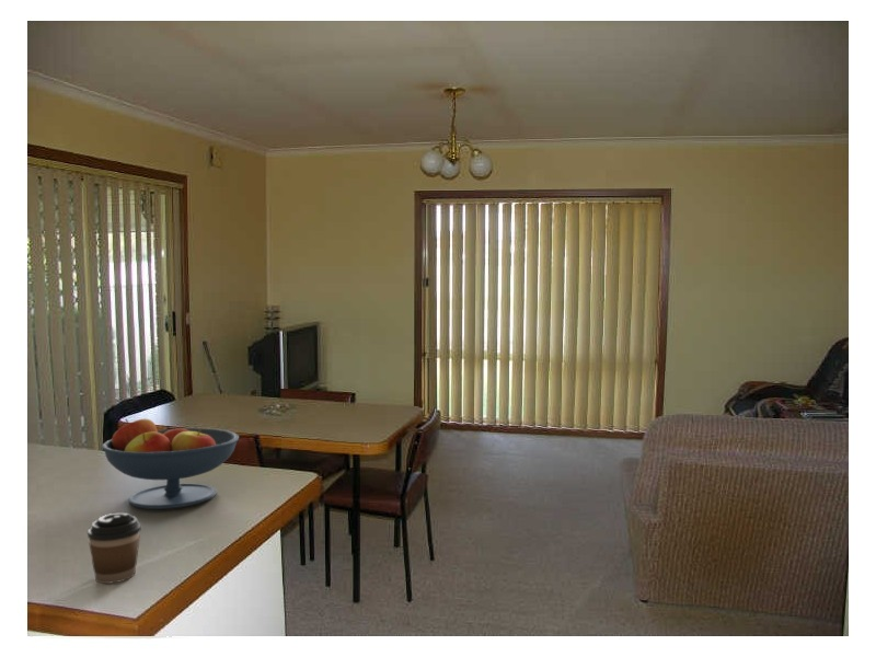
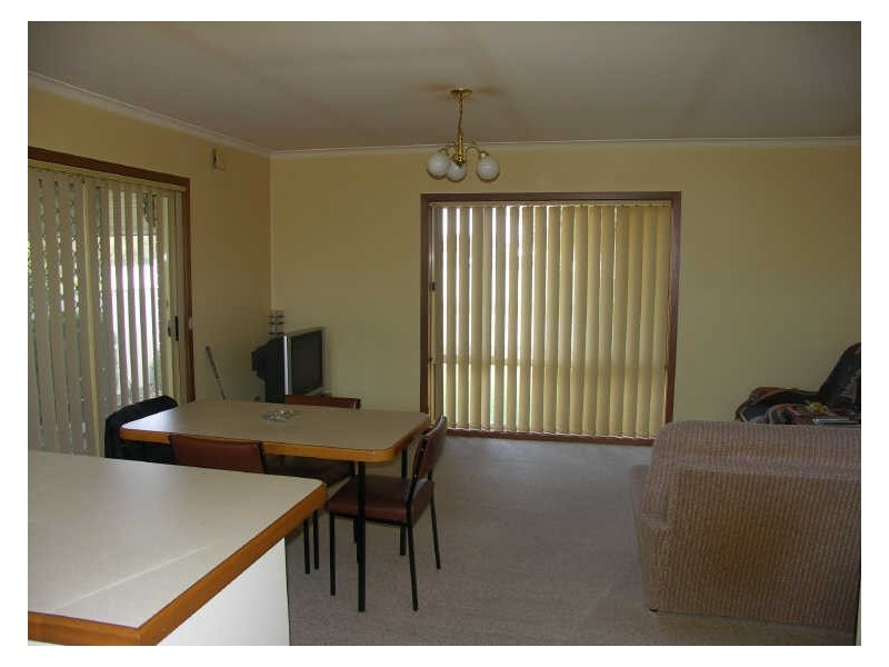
- fruit bowl (173, 458)
- coffee cup (115, 544)
